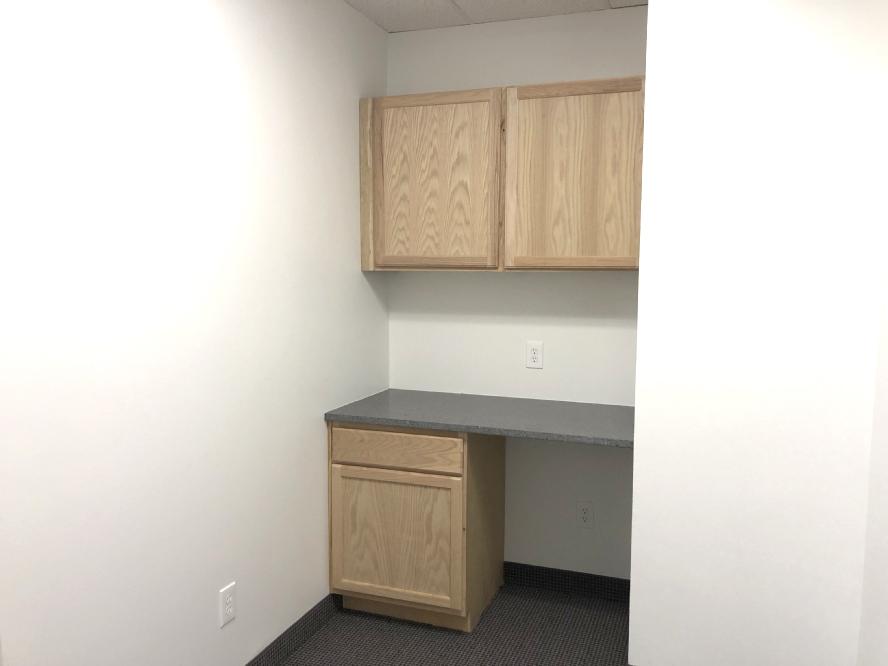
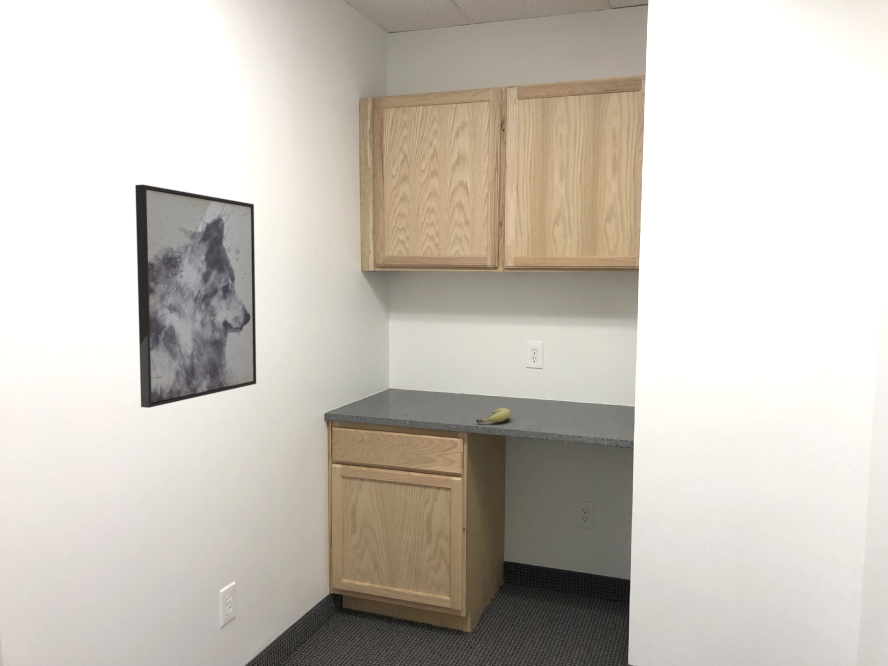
+ fruit (496, 414)
+ wall art (202, 295)
